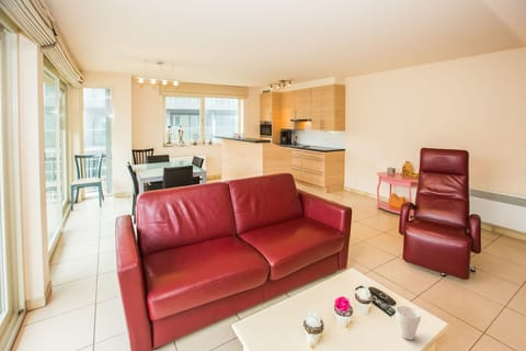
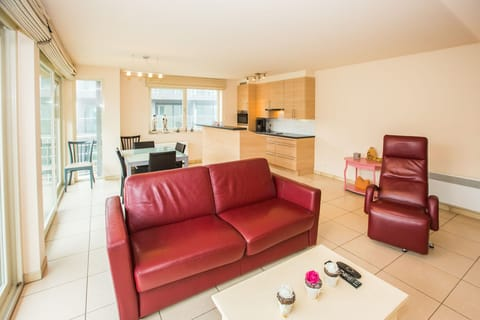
- cup (407, 324)
